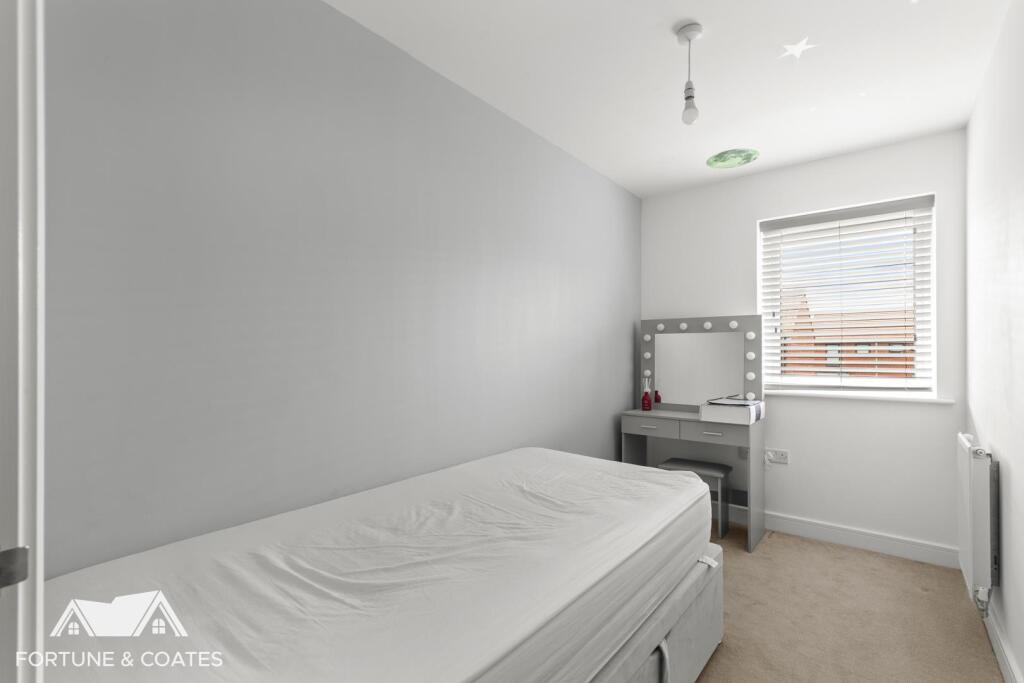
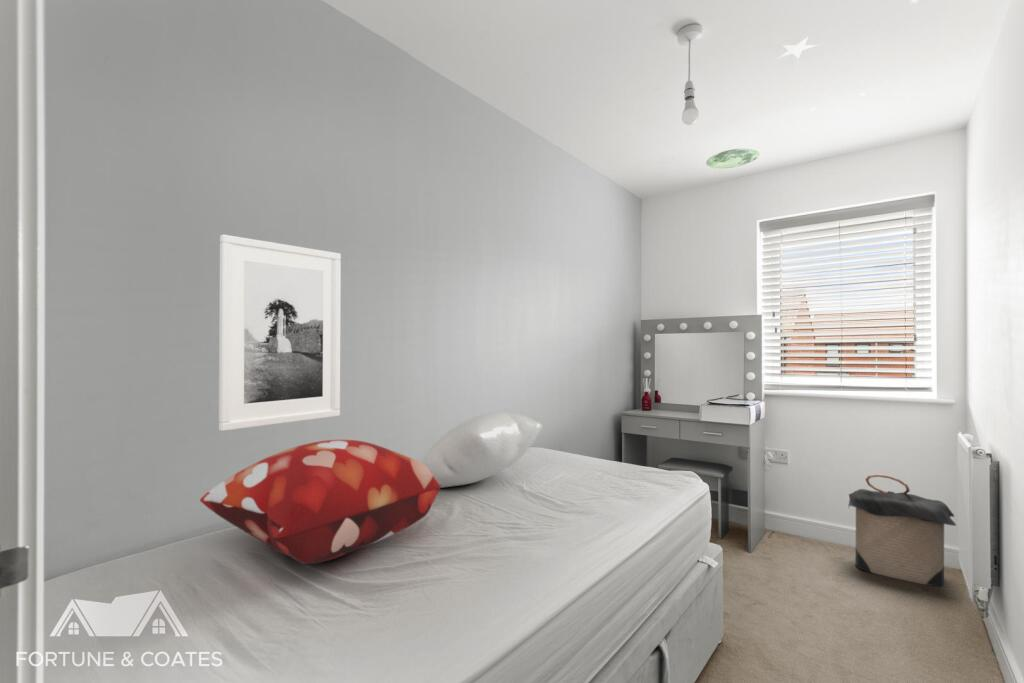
+ decorative pillow (328, 492)
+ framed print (285, 333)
+ pillow (478, 448)
+ laundry hamper (899, 523)
